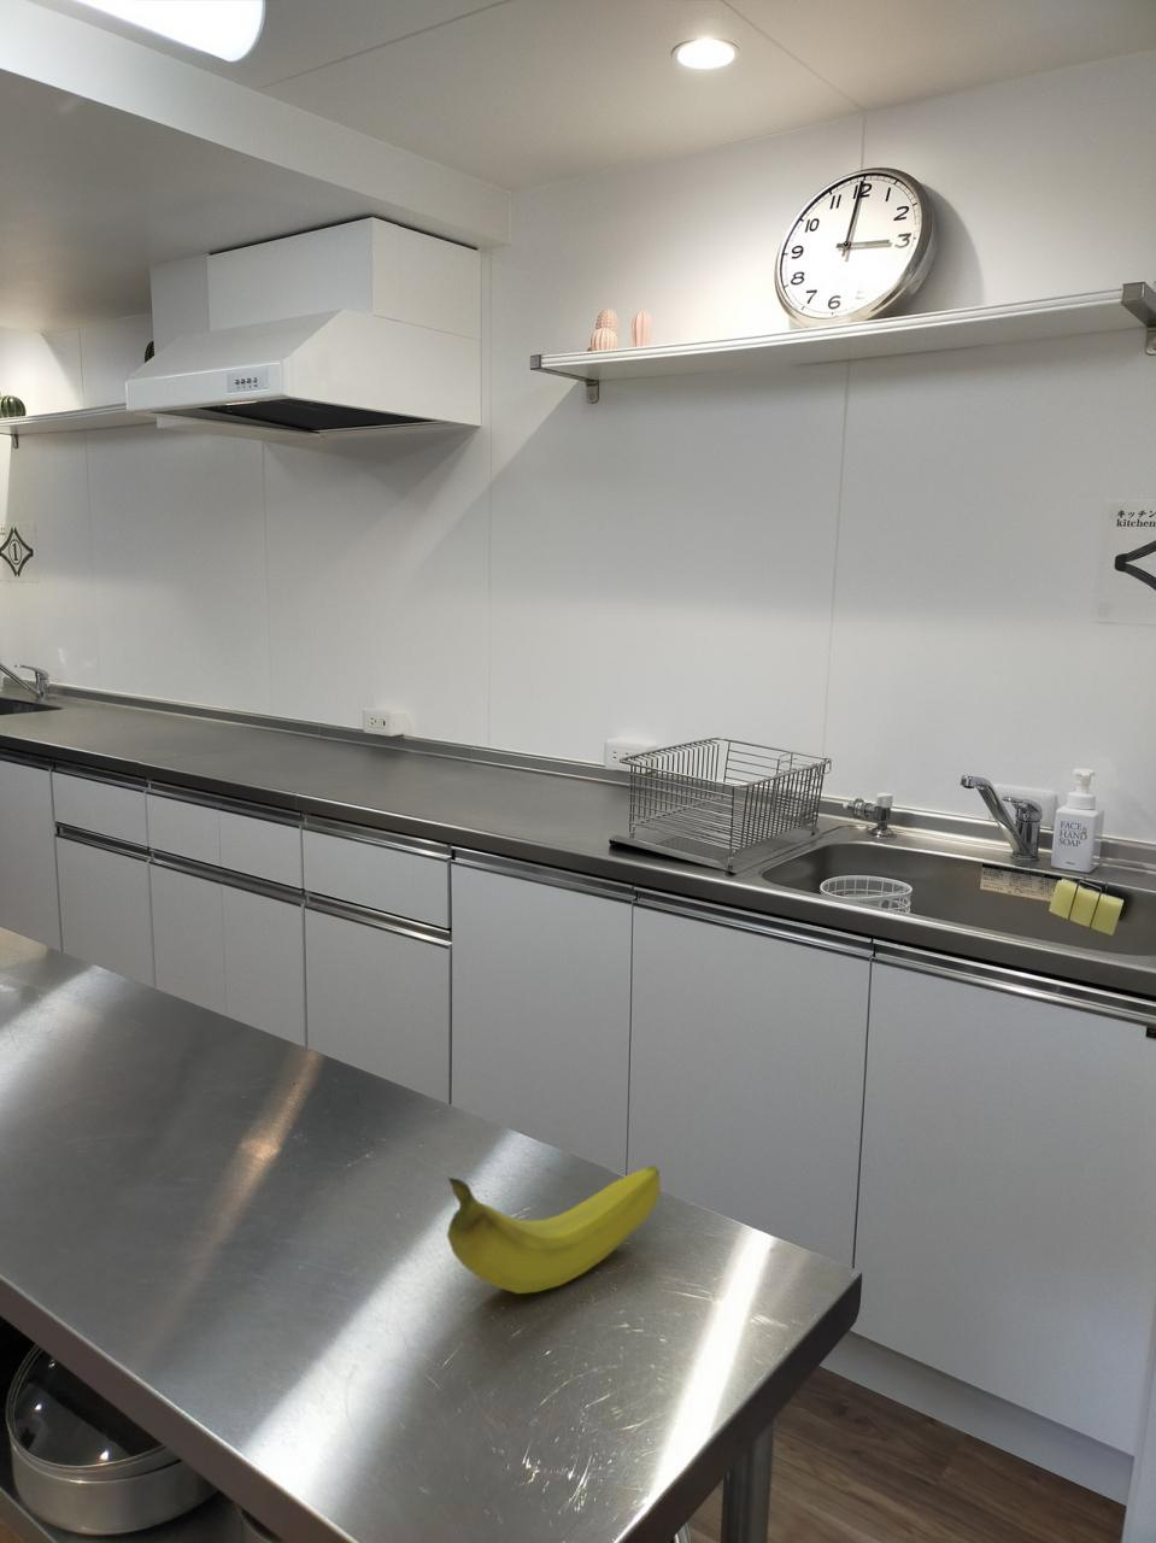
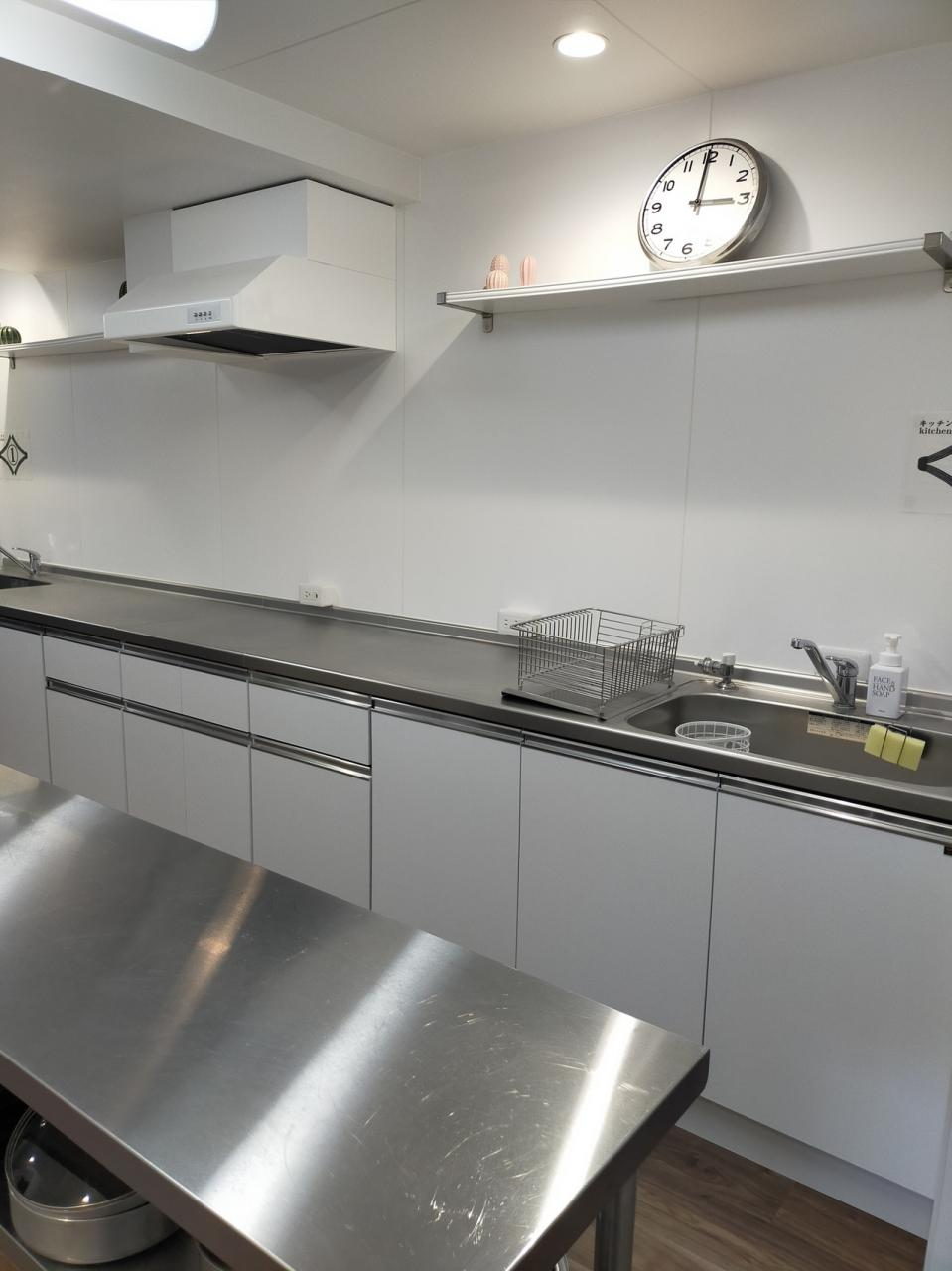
- fruit (561, 1214)
